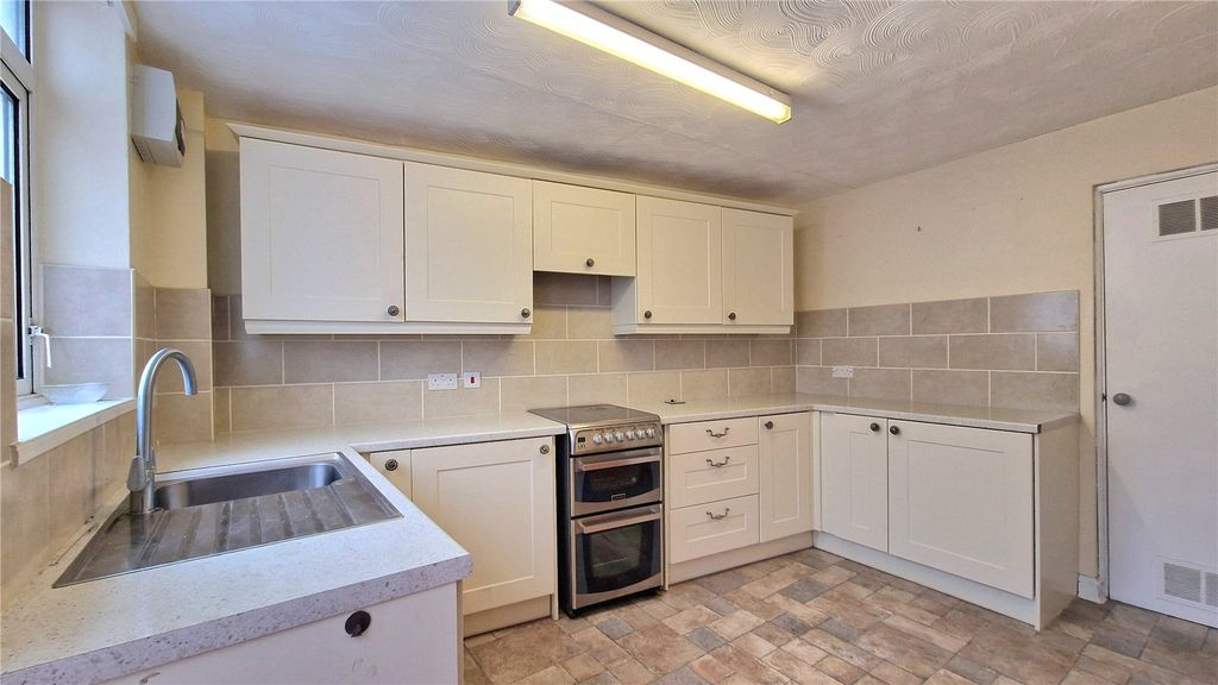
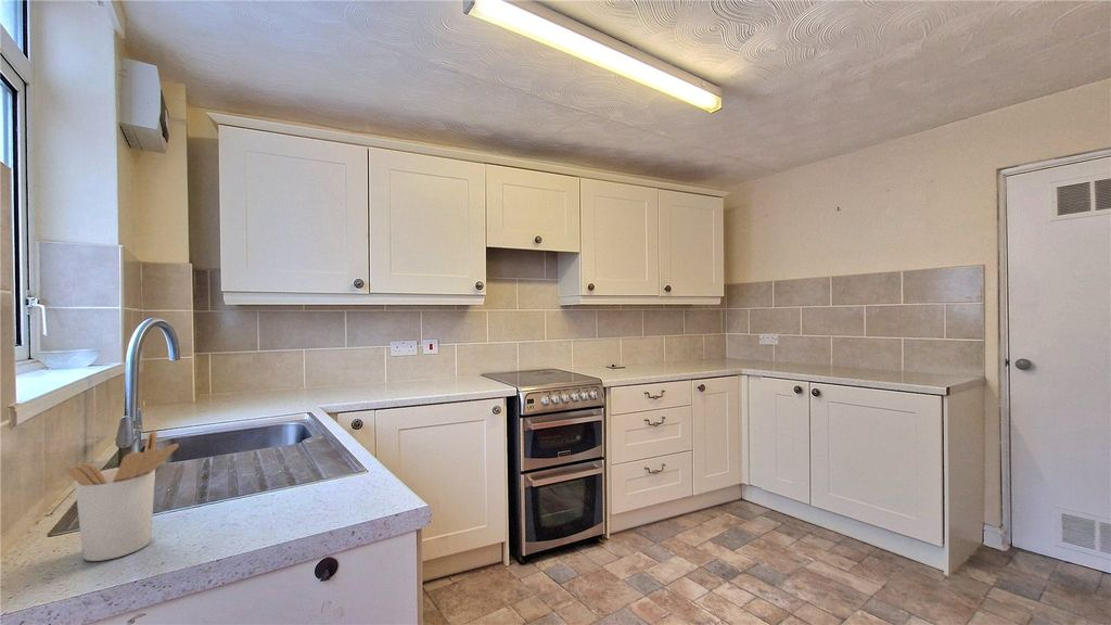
+ utensil holder (128, 495)
